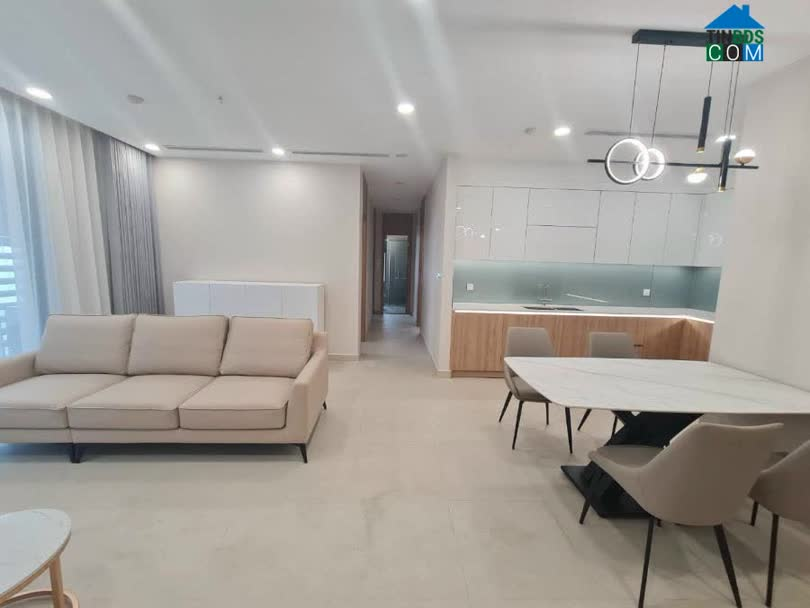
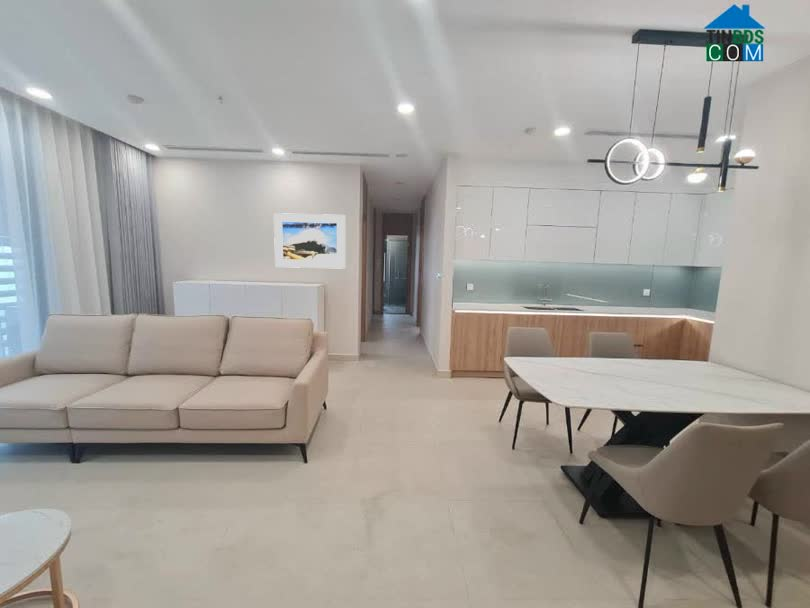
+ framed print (309, 241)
